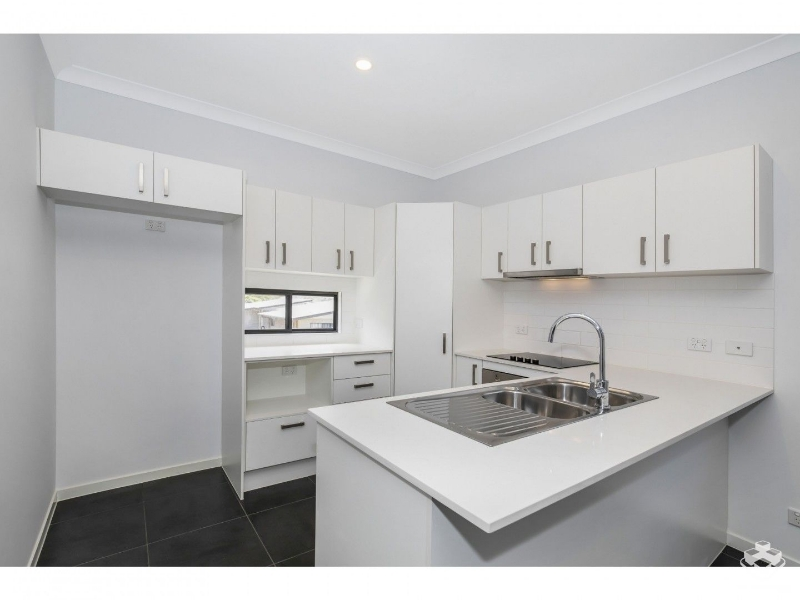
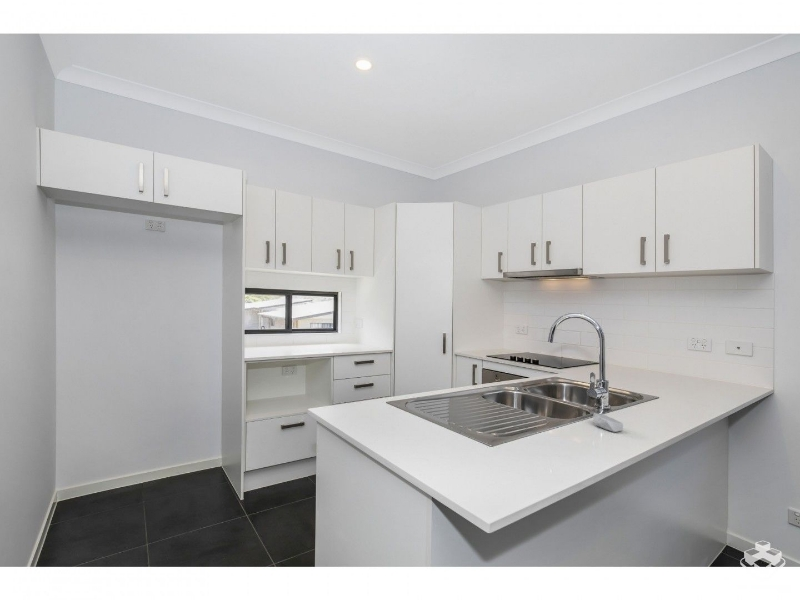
+ soap bar (607, 421)
